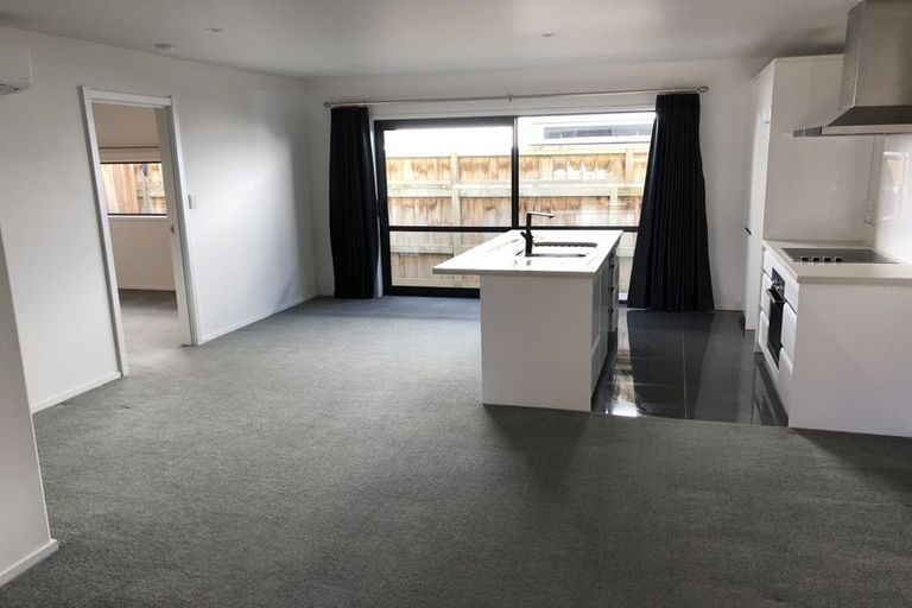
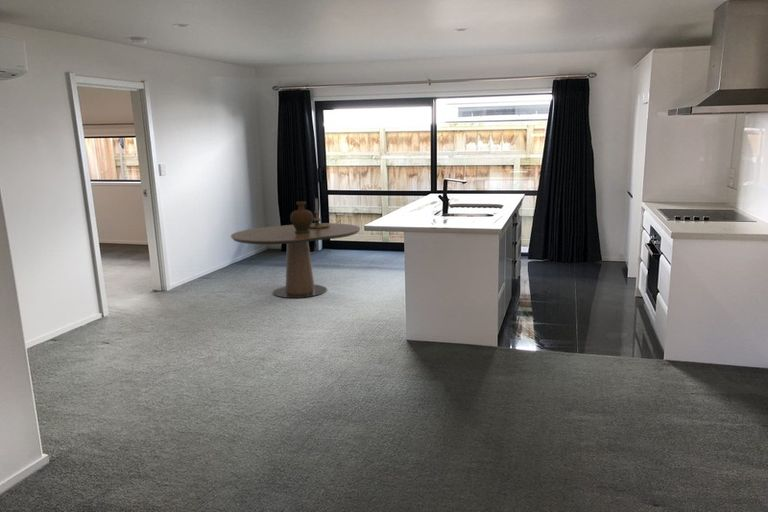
+ dining table (301, 262)
+ decorative vase (301, 217)
+ candle holder (316, 212)
